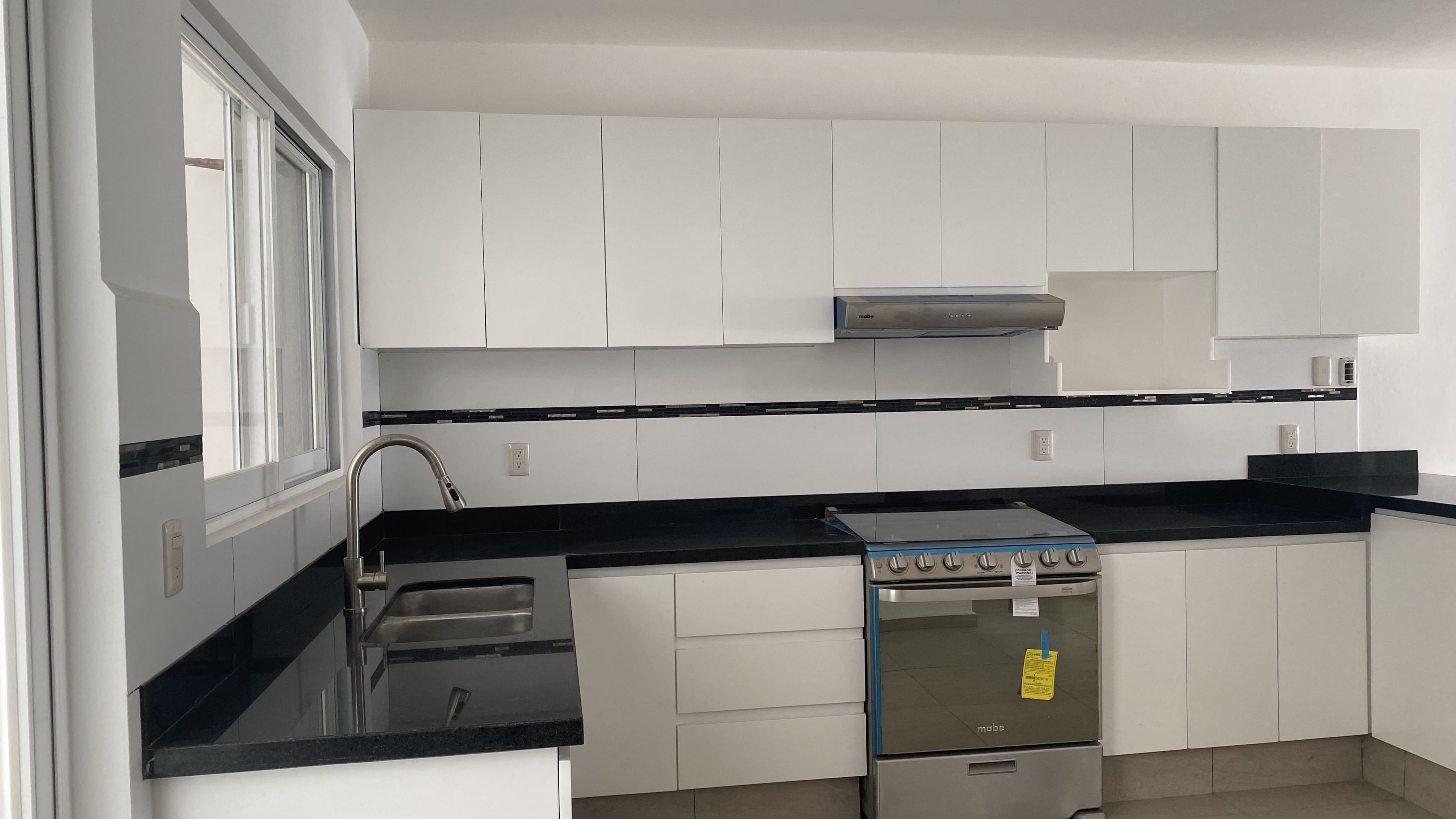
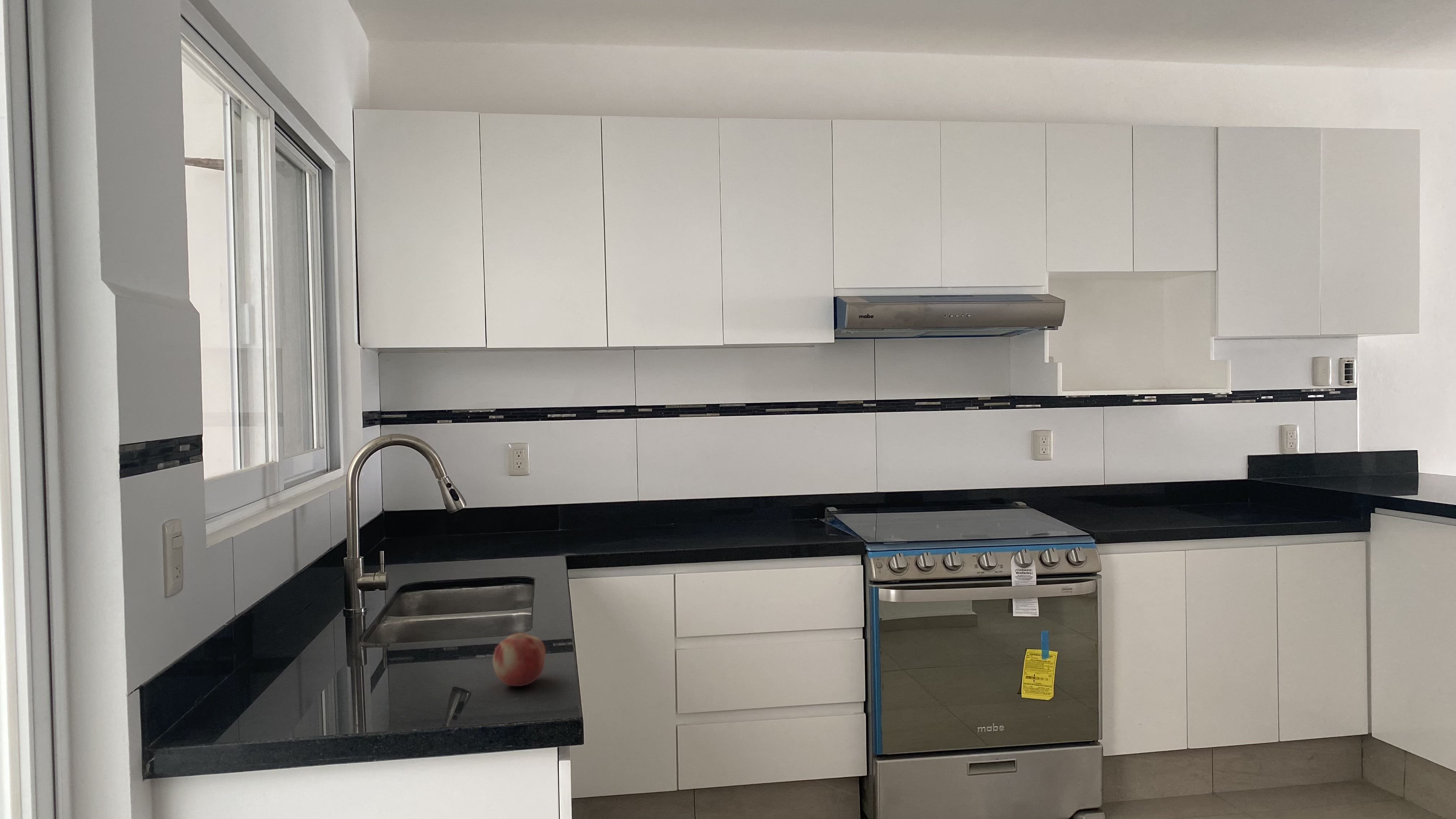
+ fruit (520, 659)
